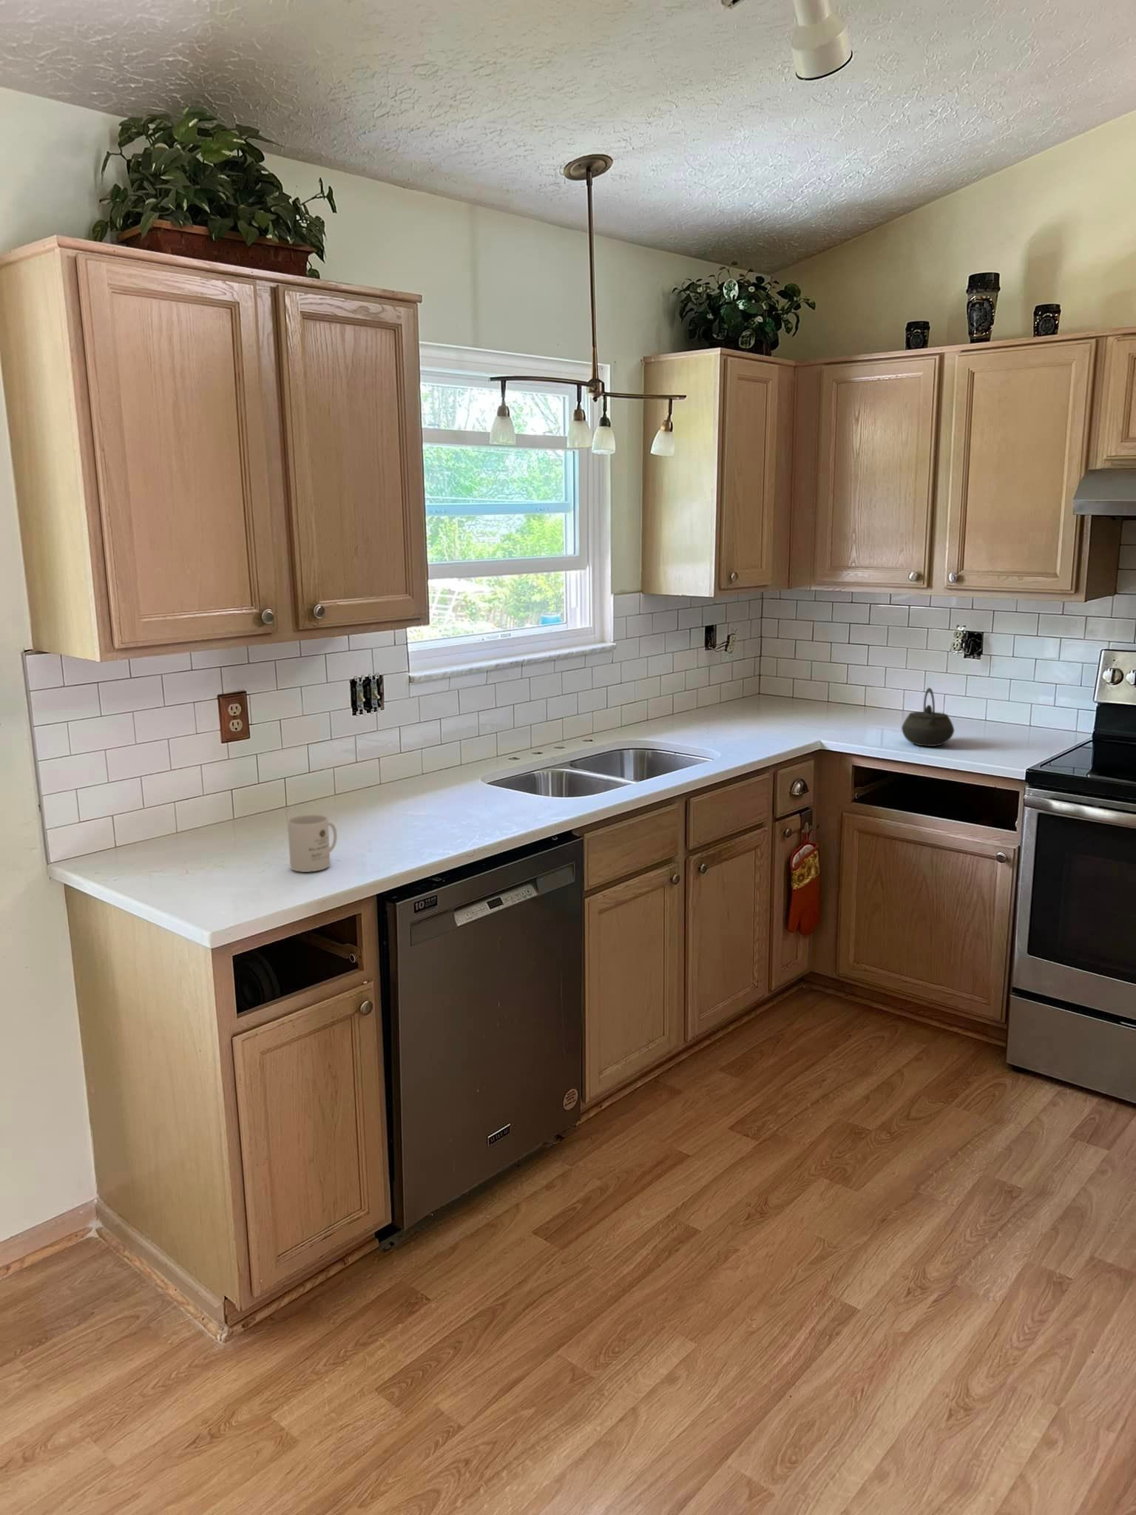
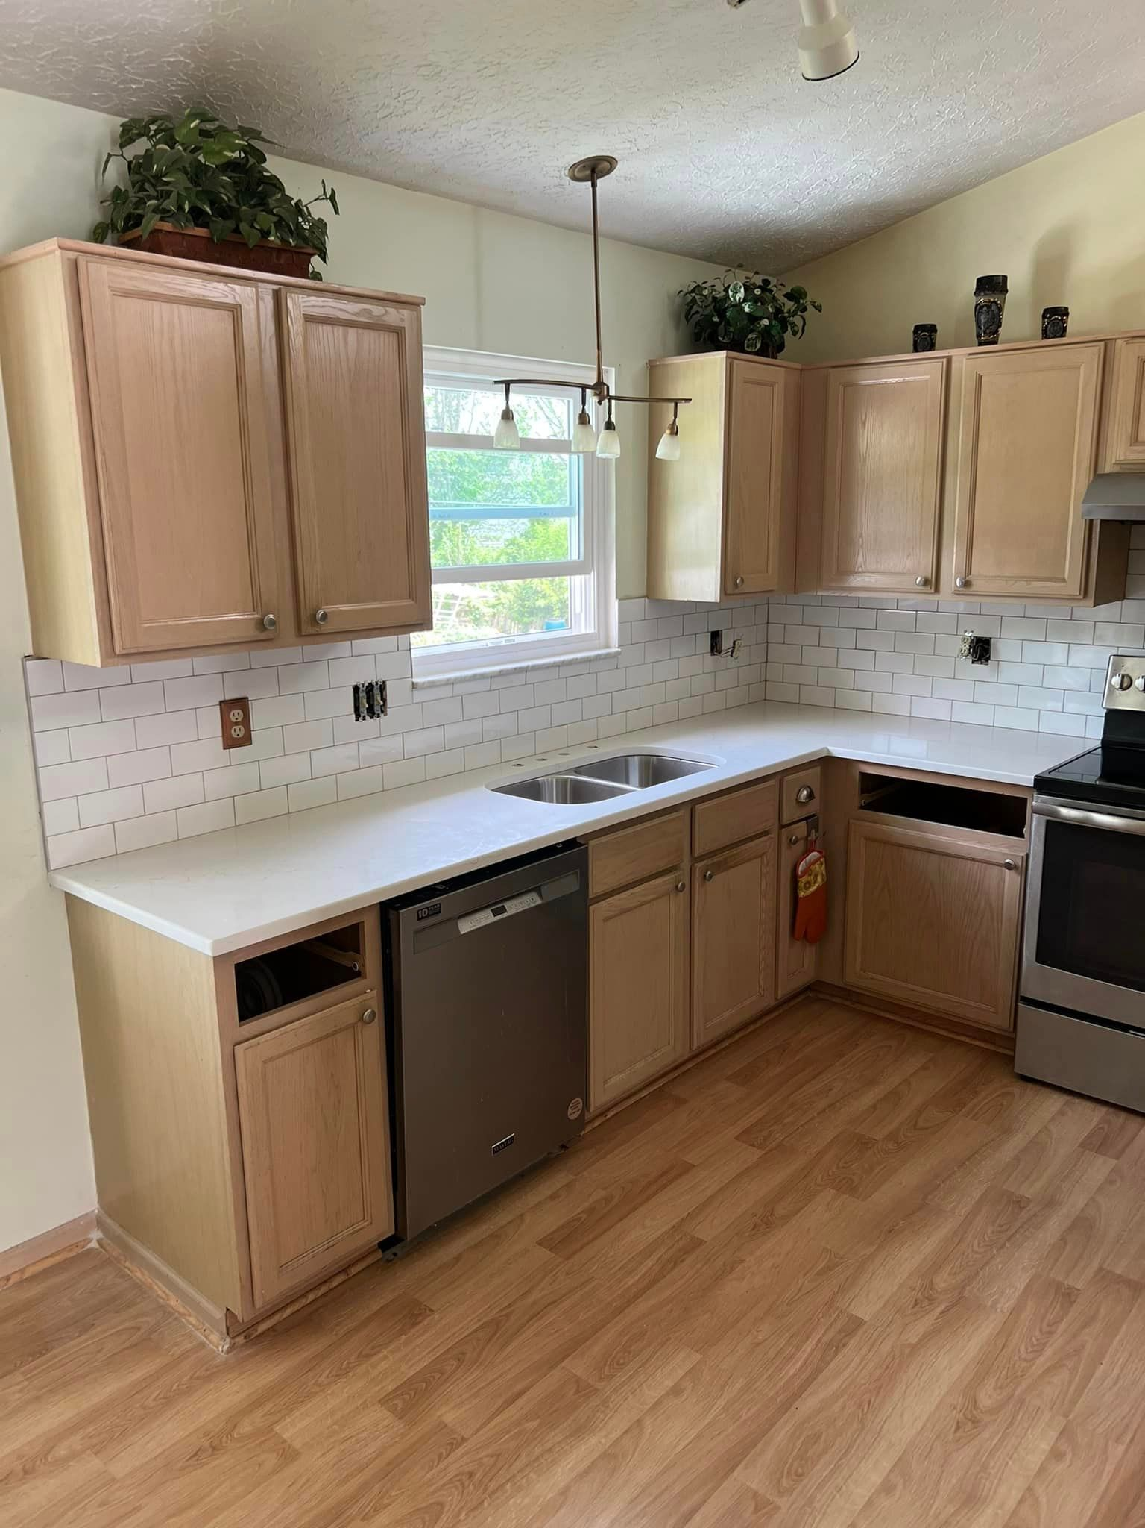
- mug (315, 841)
- kettle (927, 716)
